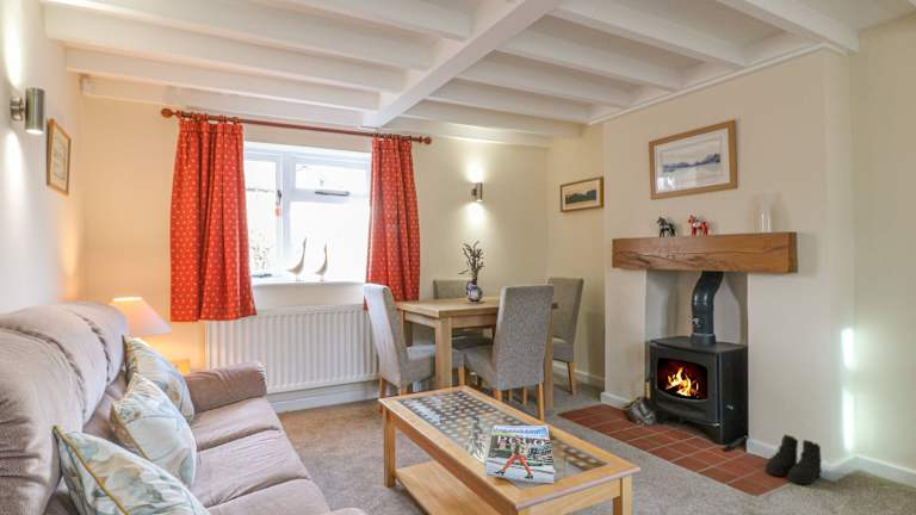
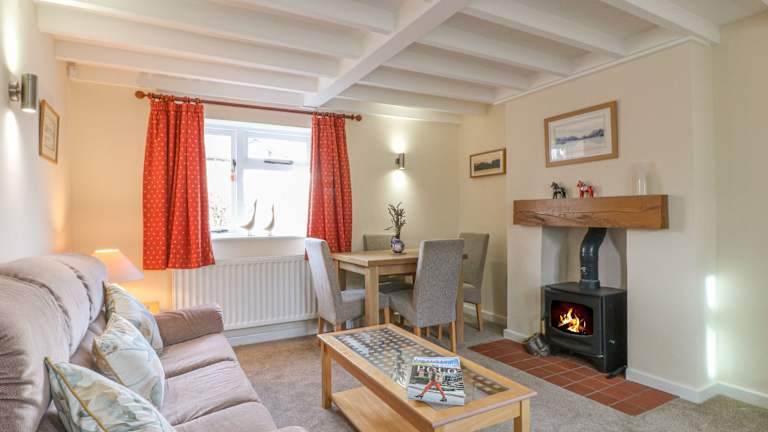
- boots (793, 457)
